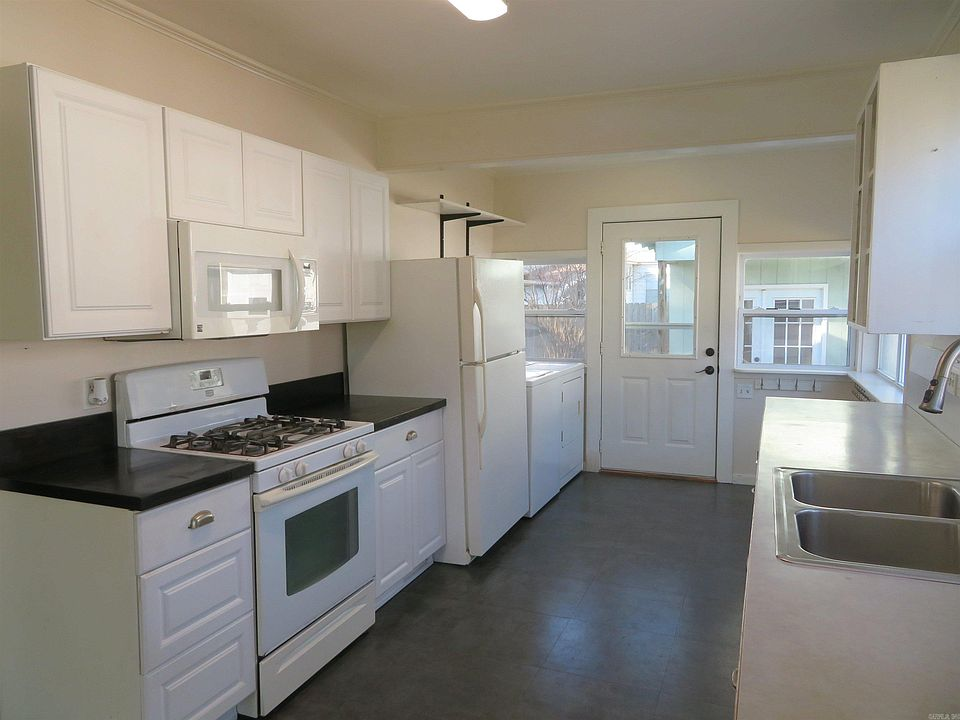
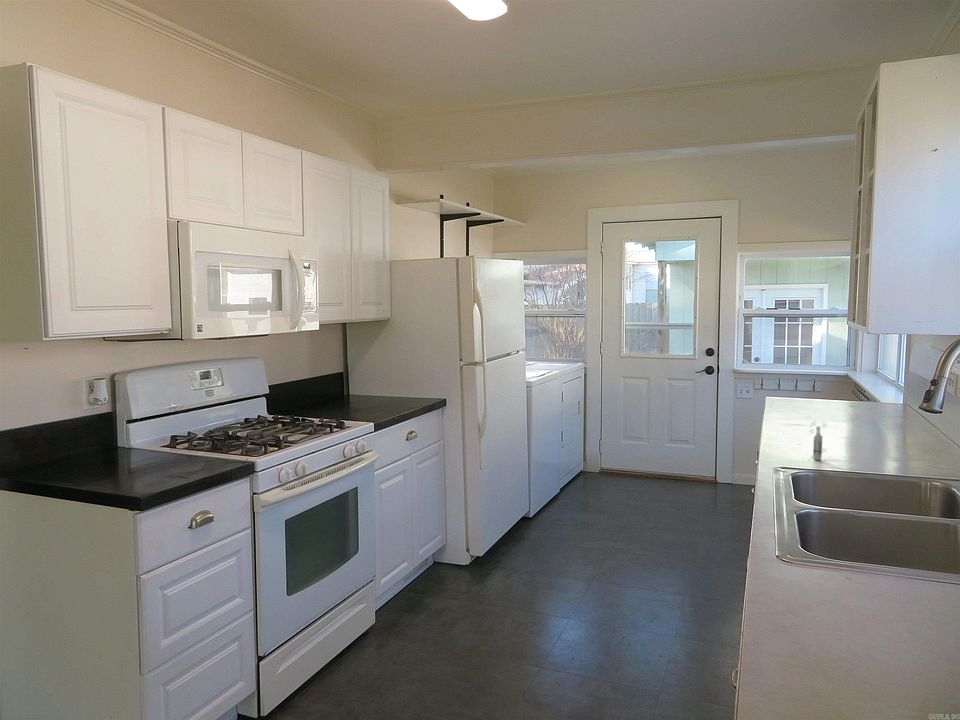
+ bottle (818, 439)
